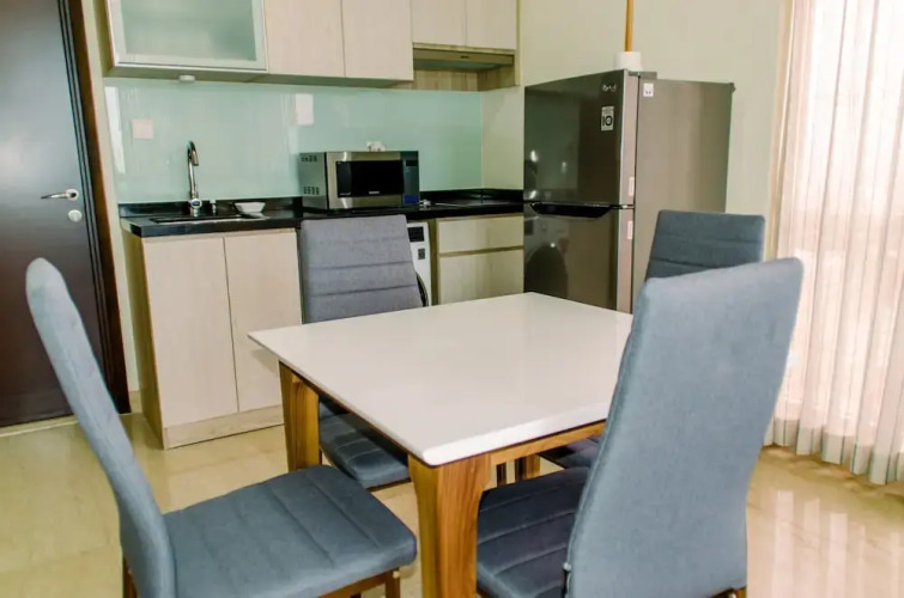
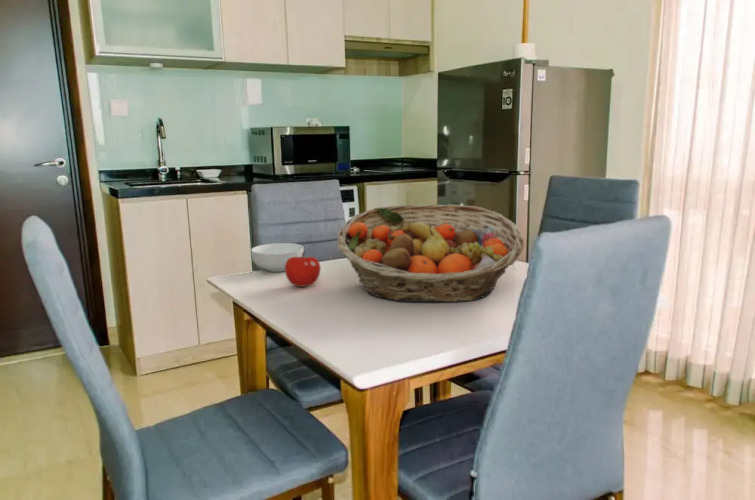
+ fruit basket (428, 249)
+ cereal bowl (277, 258)
+ fruit (302, 268)
